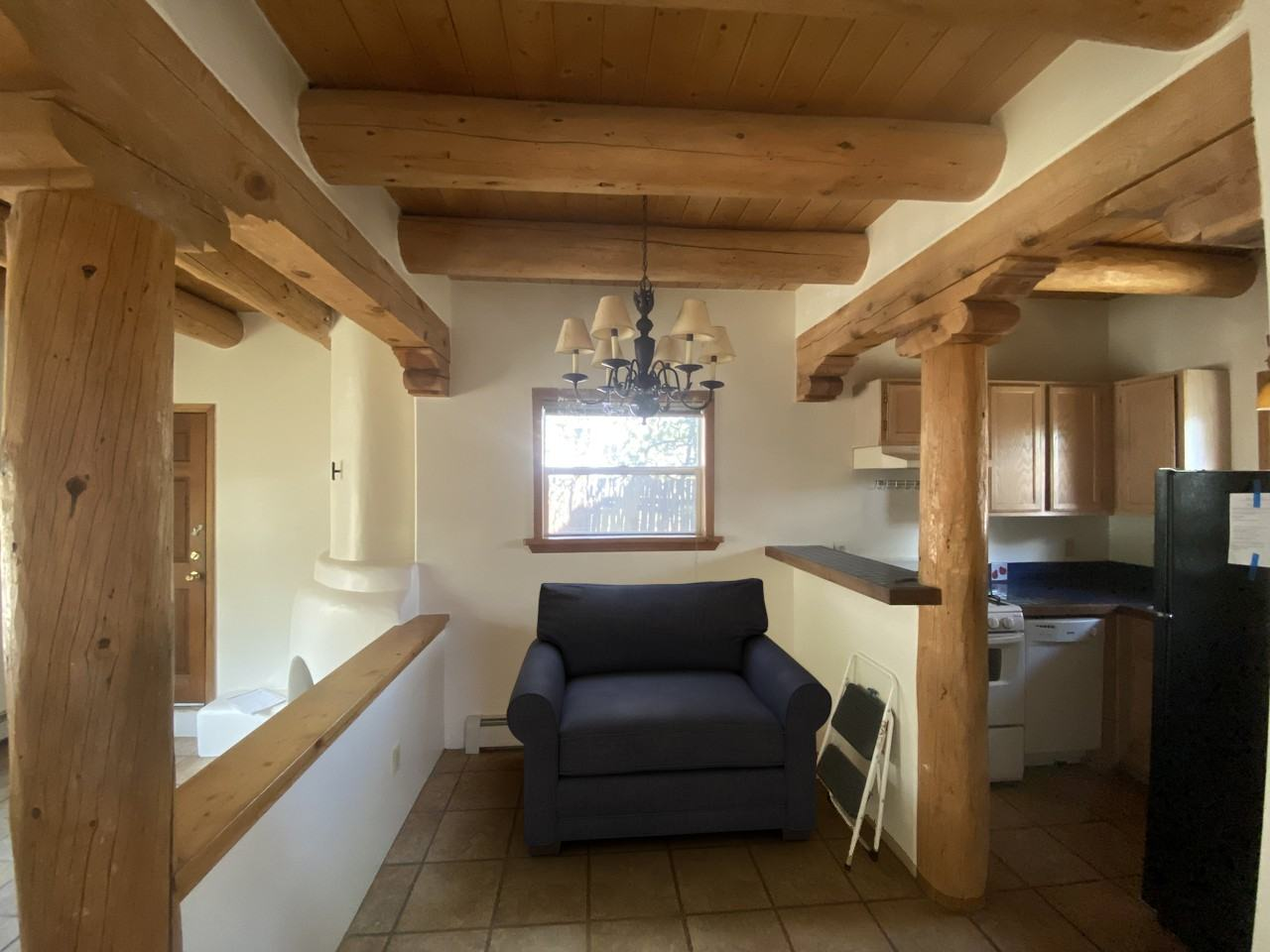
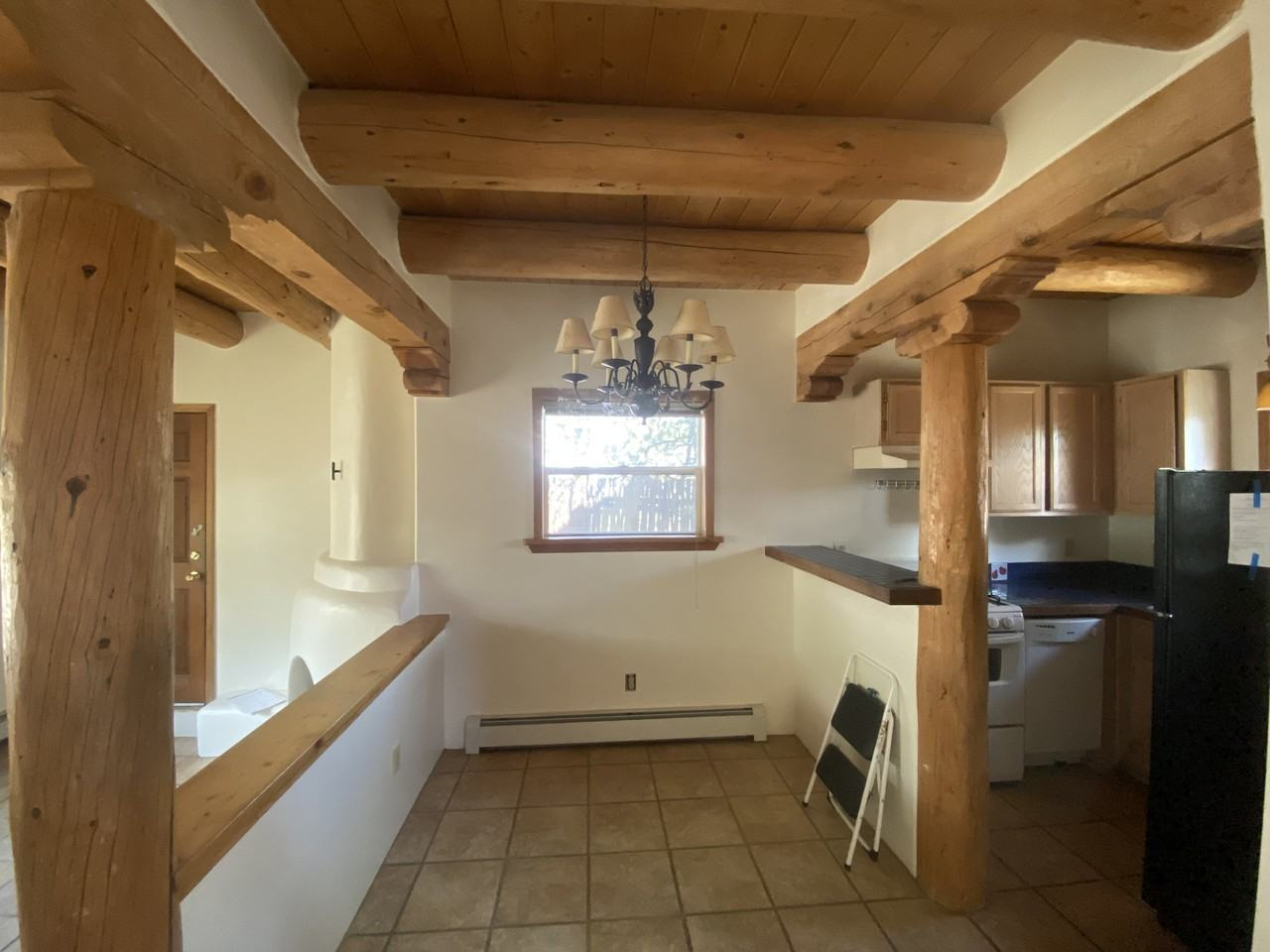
- sofa (659, 689)
